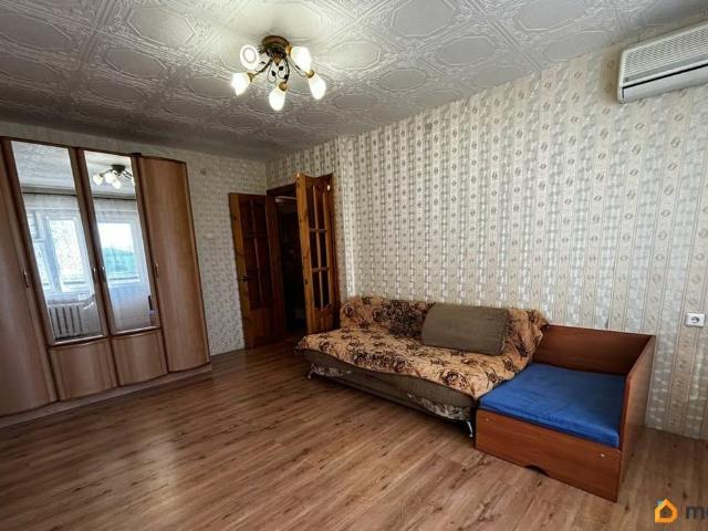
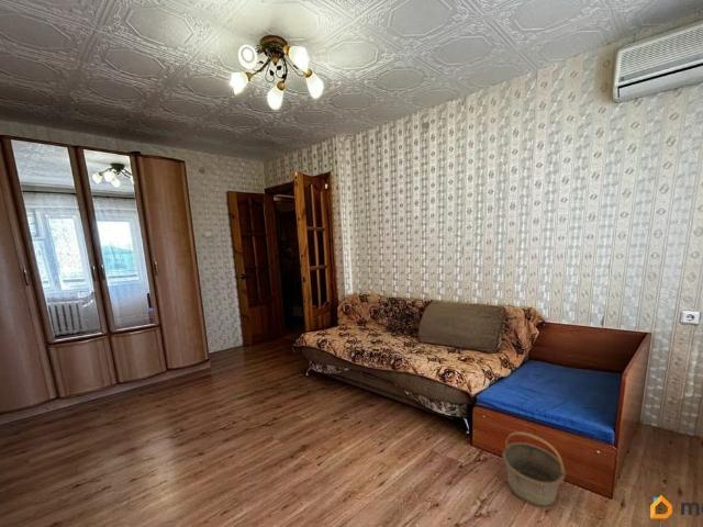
+ basket (532, 463)
